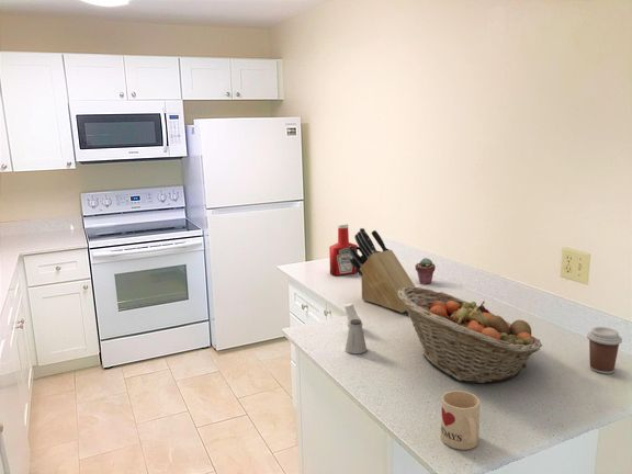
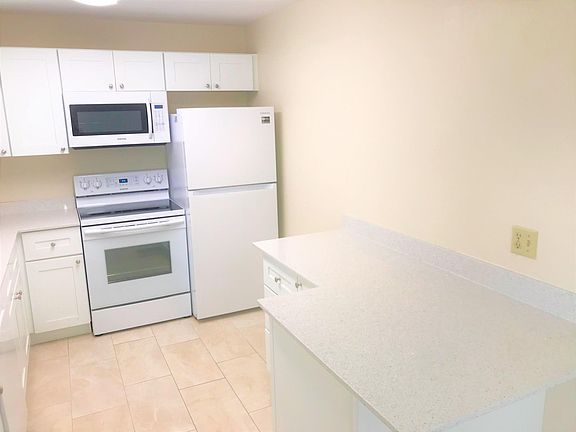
- mug (463, 422)
- potted succulent (425, 270)
- saltshaker (356, 335)
- coffee cup (602, 350)
- knife block (384, 266)
- soap bottle (343, 248)
- fruit basket (464, 327)
- vase (353, 316)
